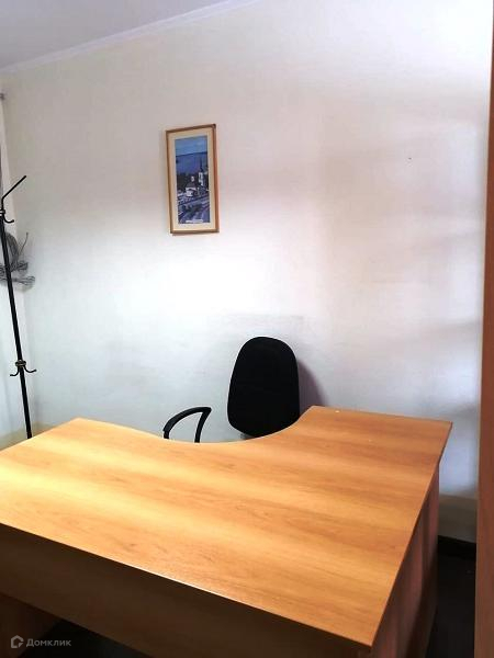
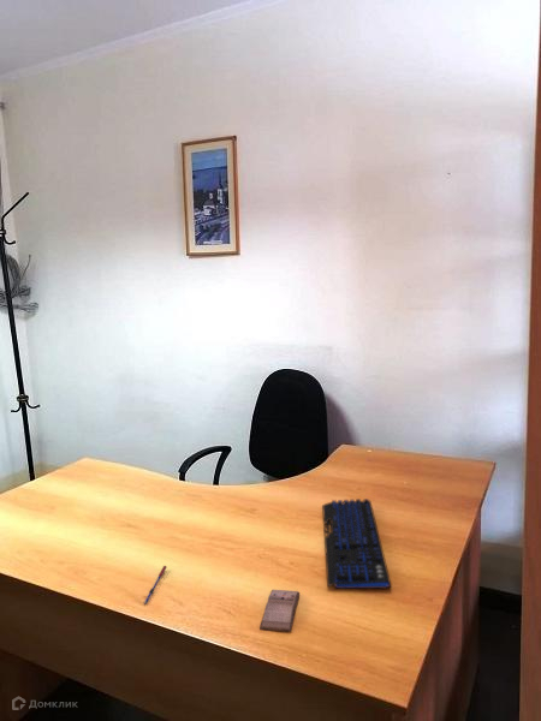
+ book (280, 606)
+ keyboard (351, 537)
+ pen (155, 583)
